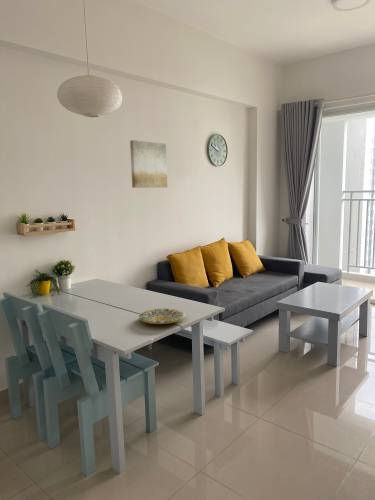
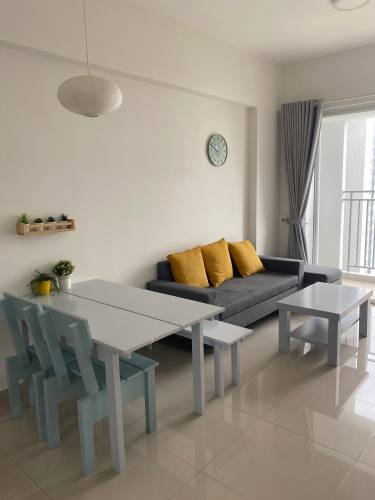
- wall art (149, 165)
- plate (162, 317)
